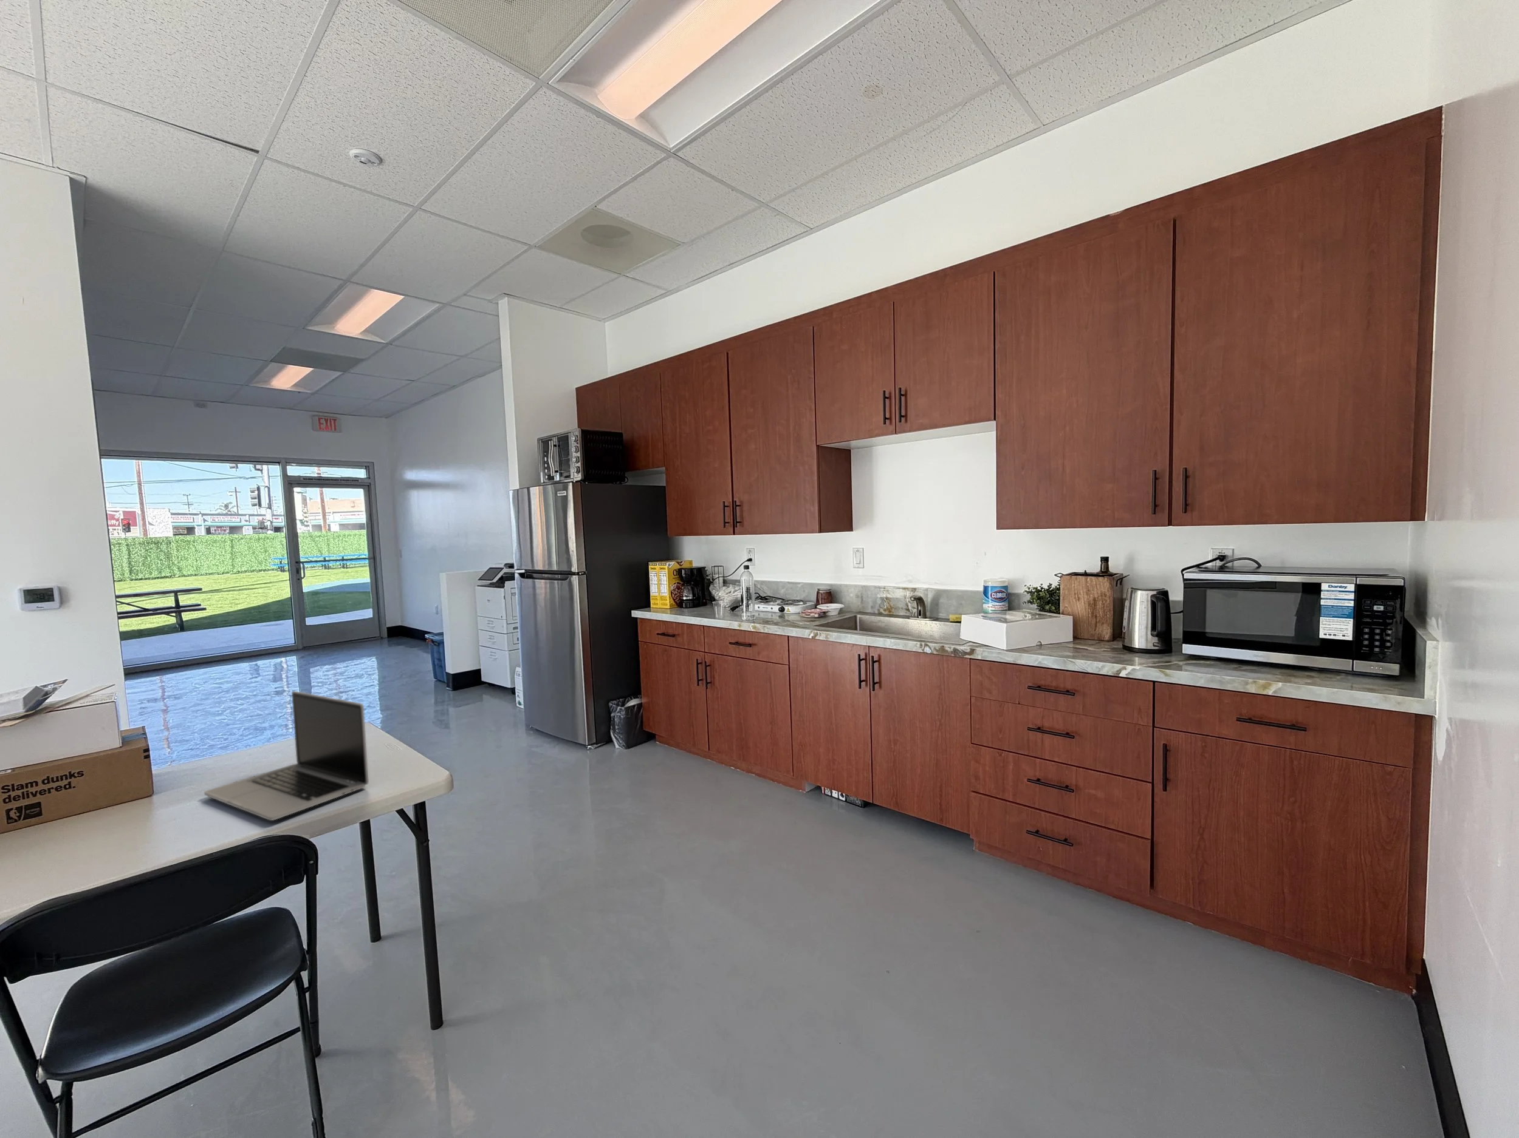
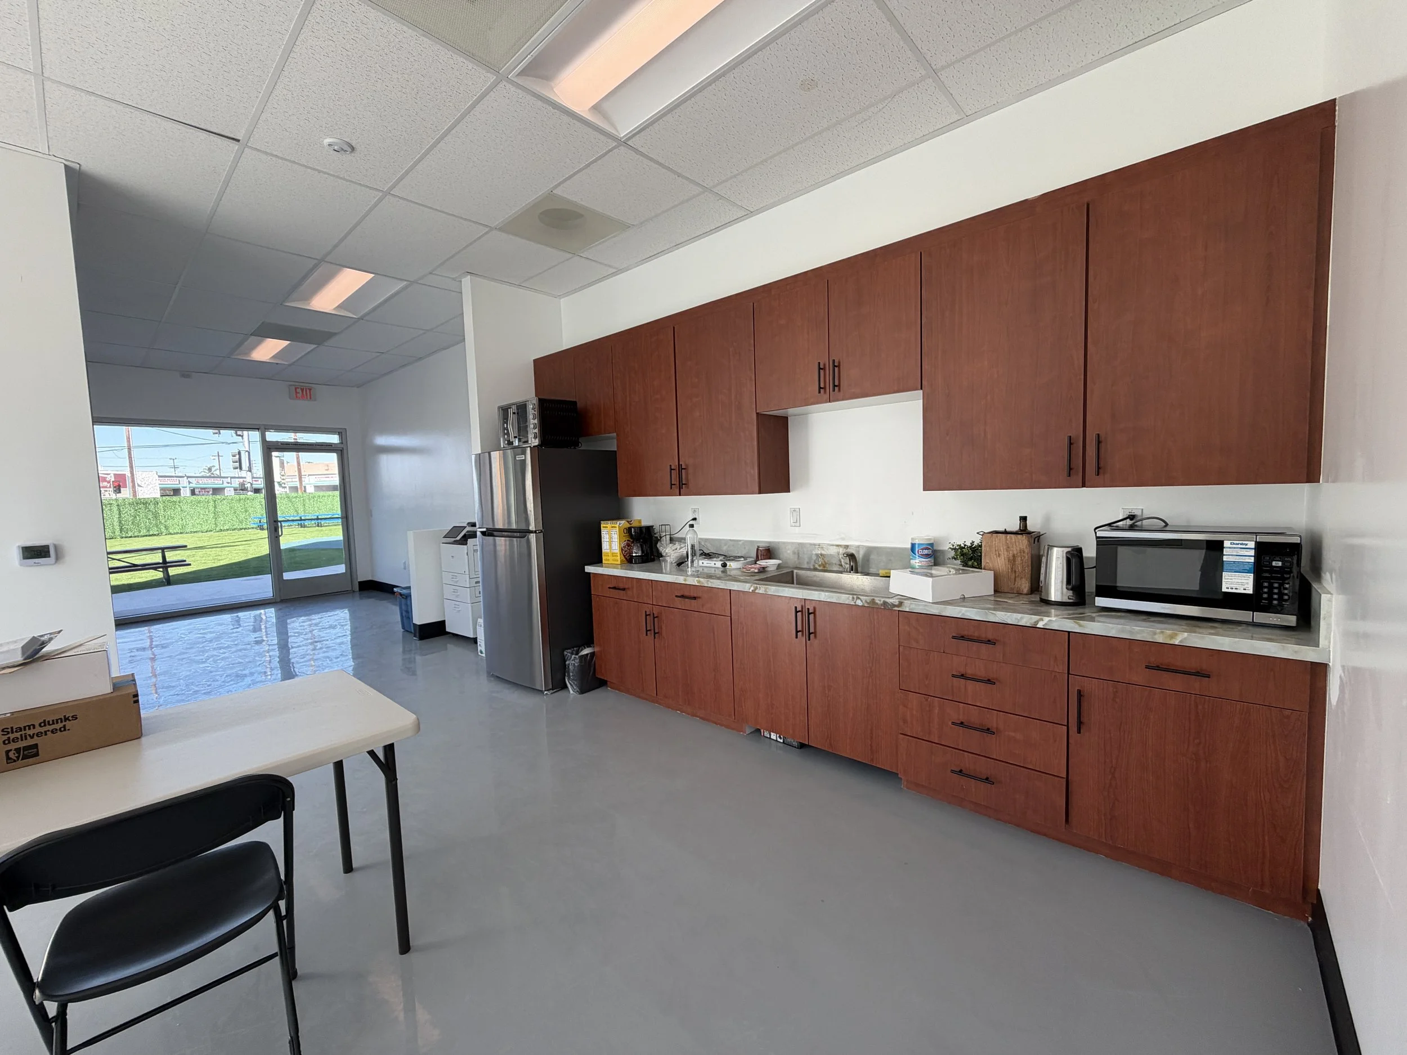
- laptop (295, 747)
